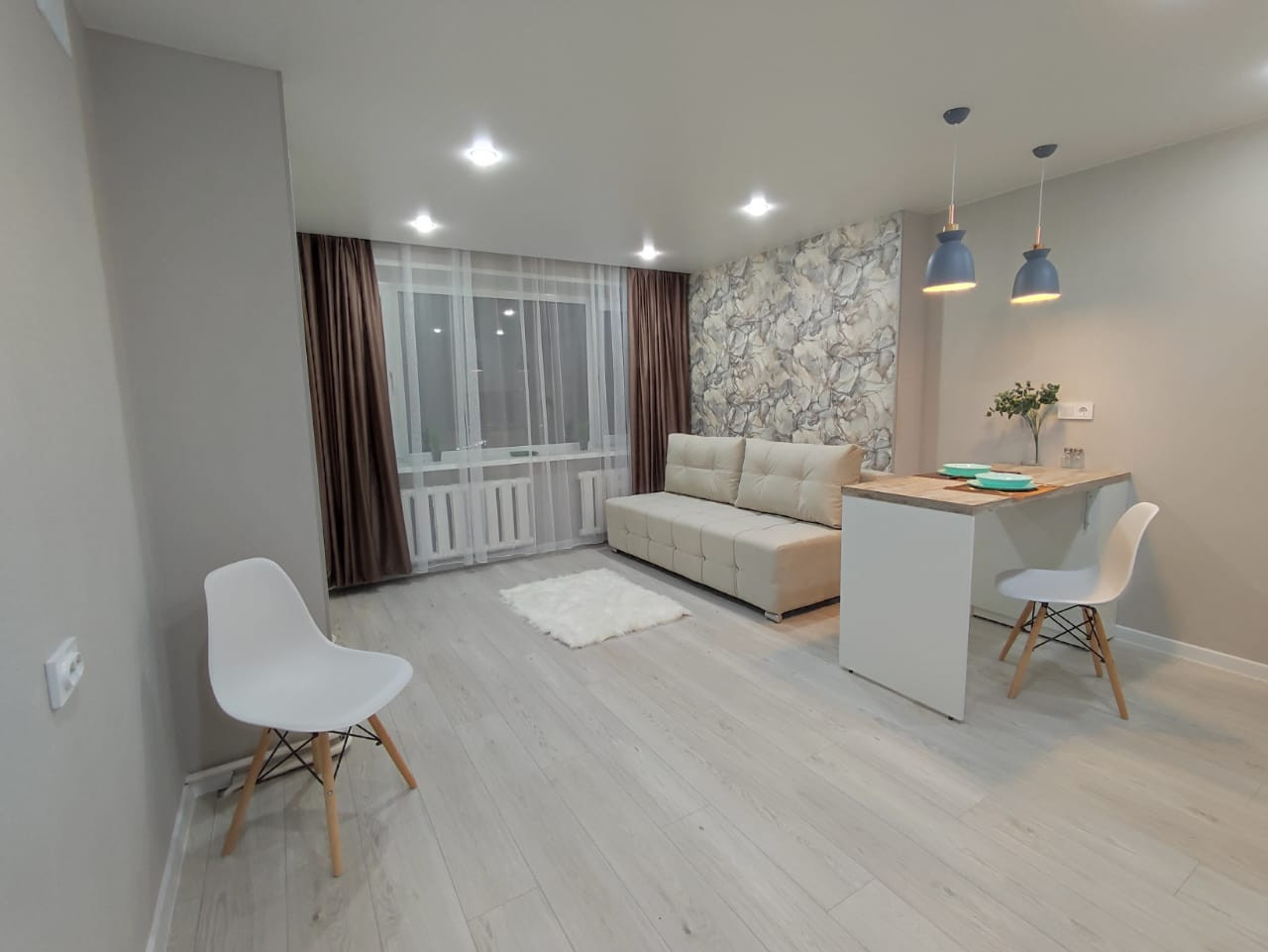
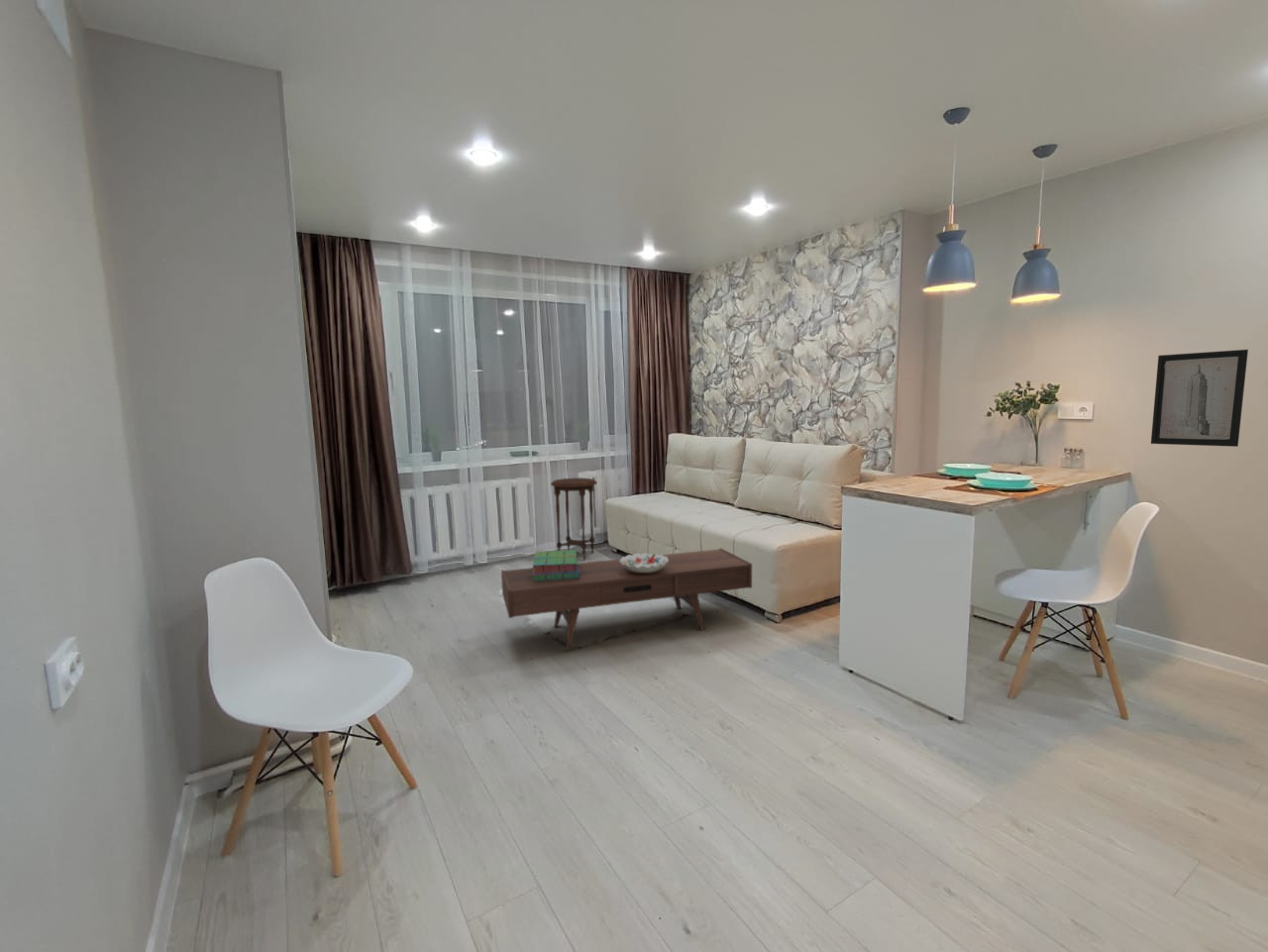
+ side table (581, 518)
+ stack of books (556, 563)
+ coffee table (627, 597)
+ wall art (1197, 399)
+ decorative bowl (644, 564)
